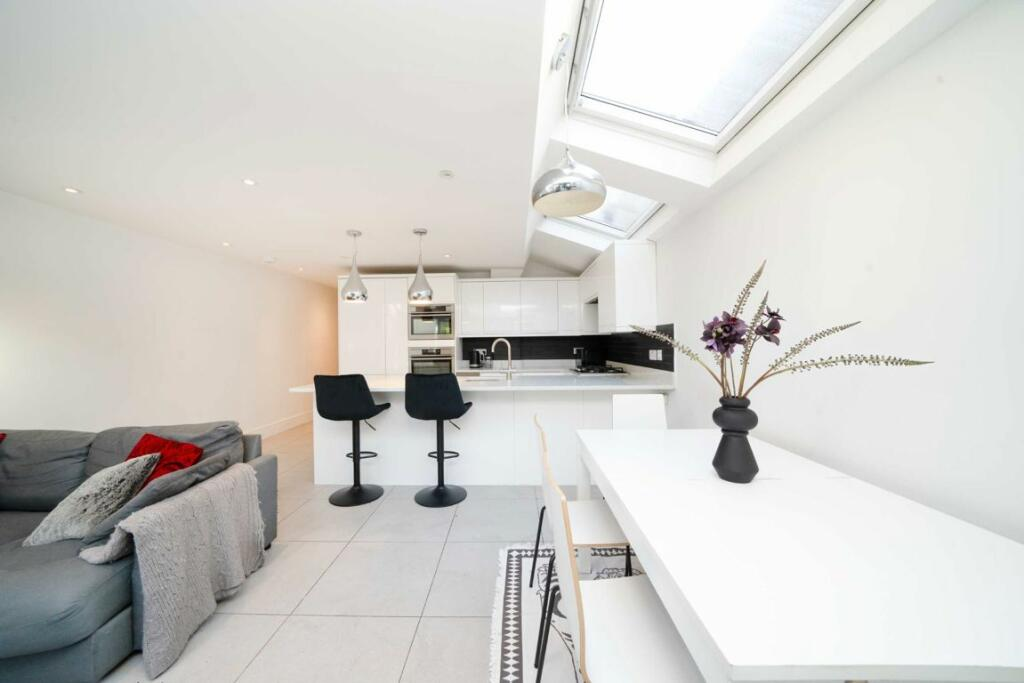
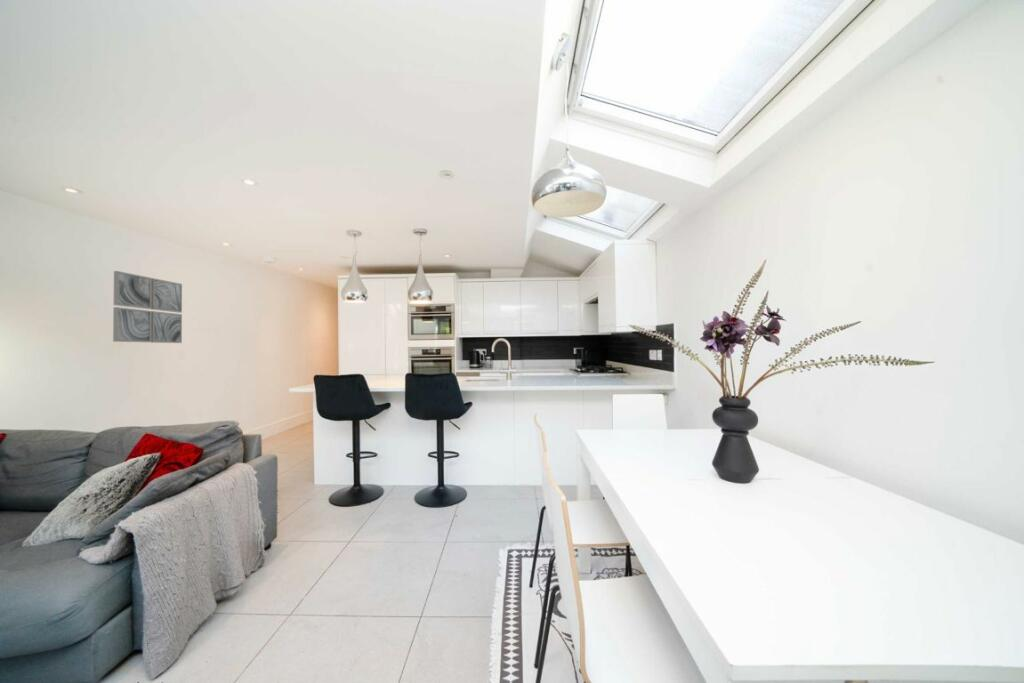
+ wall art (151, 309)
